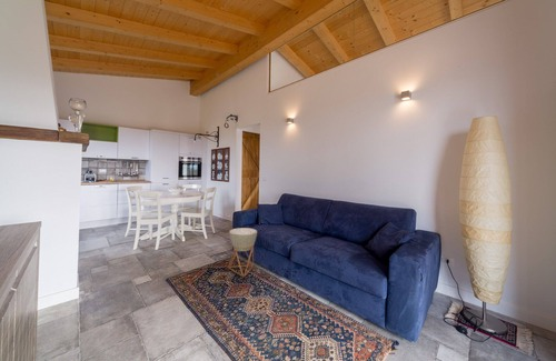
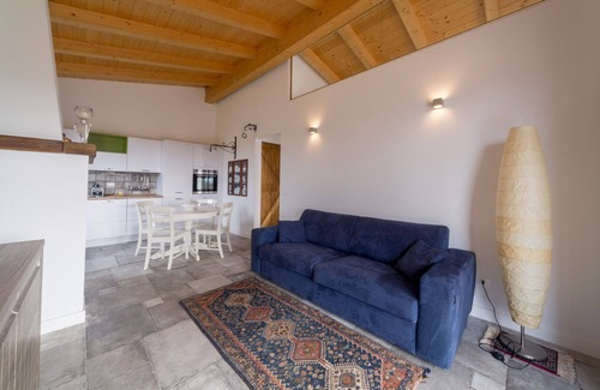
- planter (242, 250)
